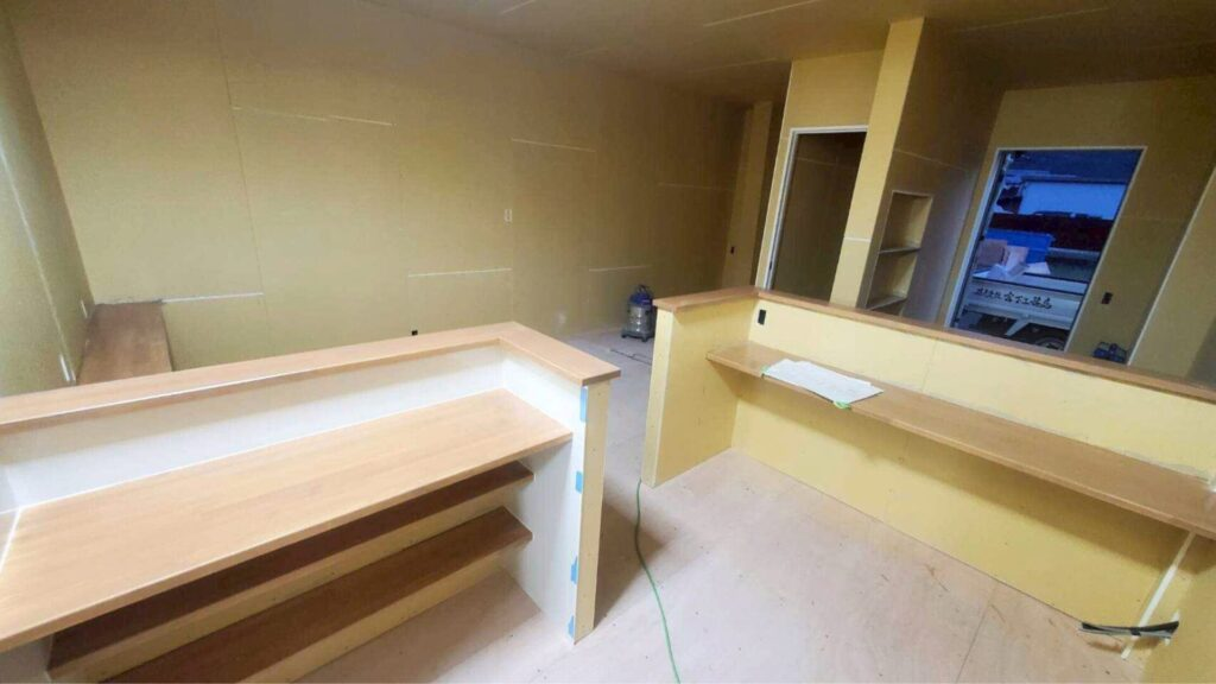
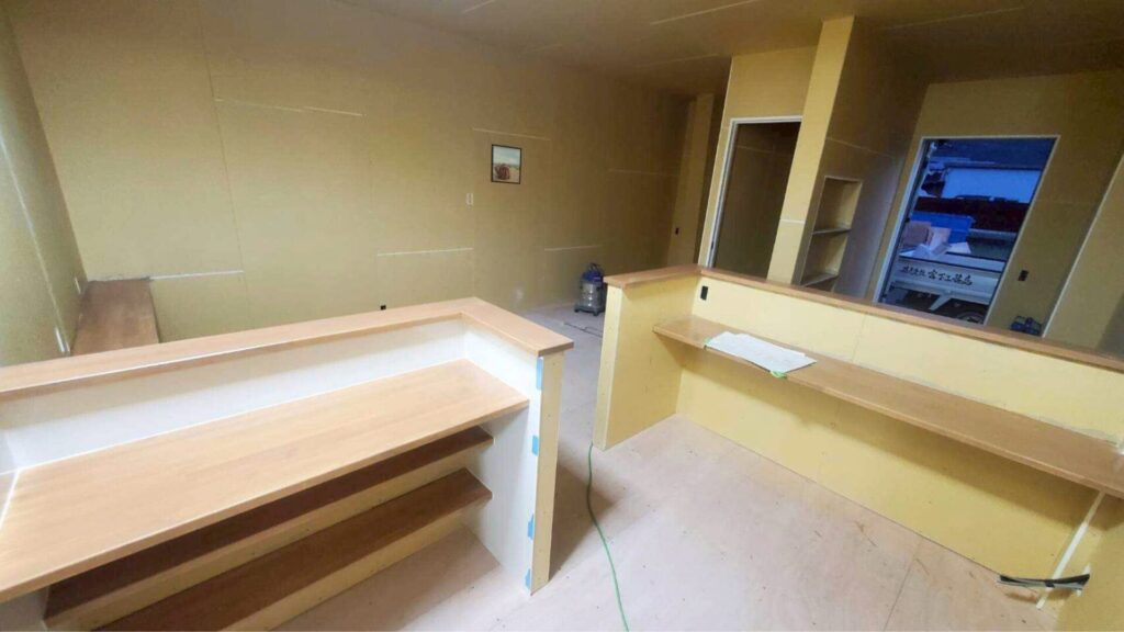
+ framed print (506, 165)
